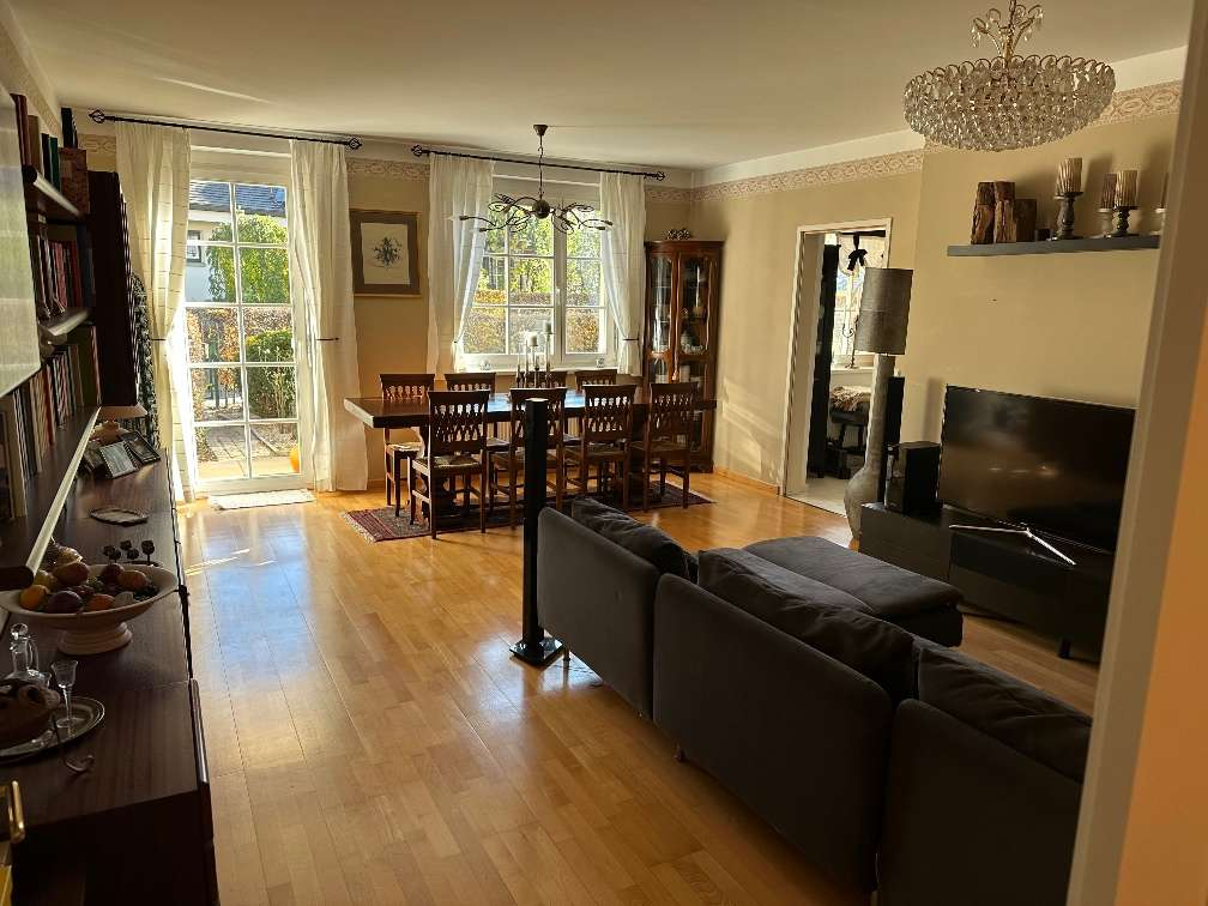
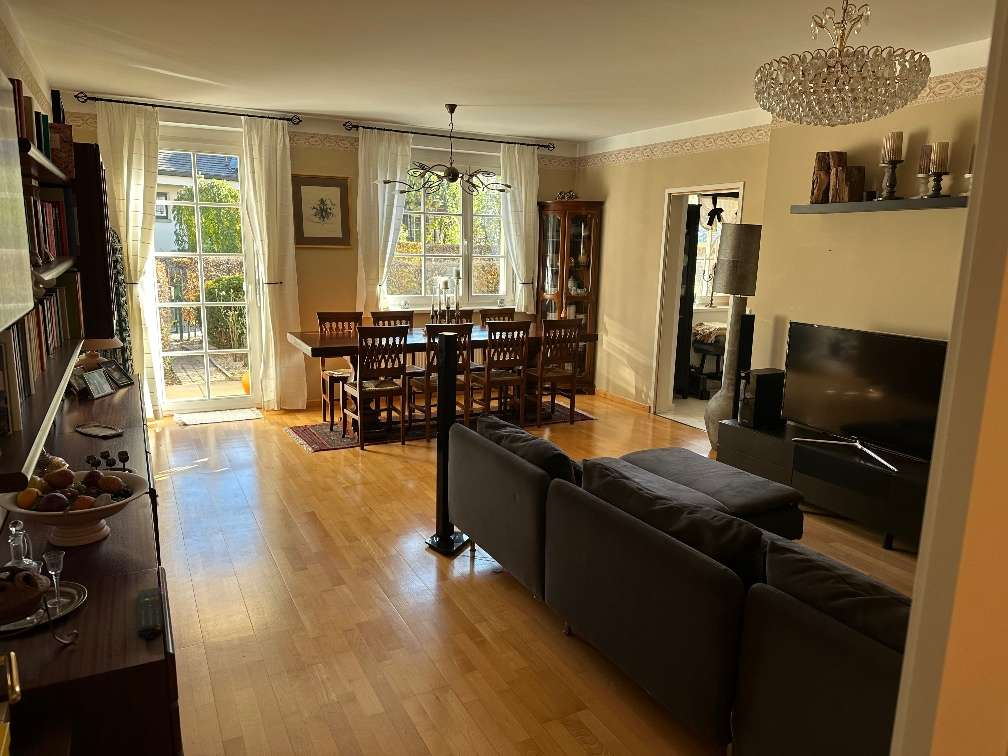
+ remote control (150, 612)
